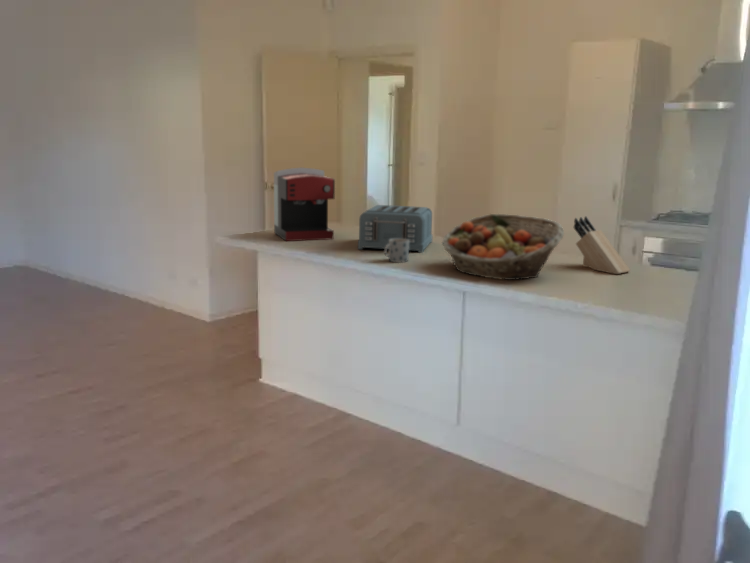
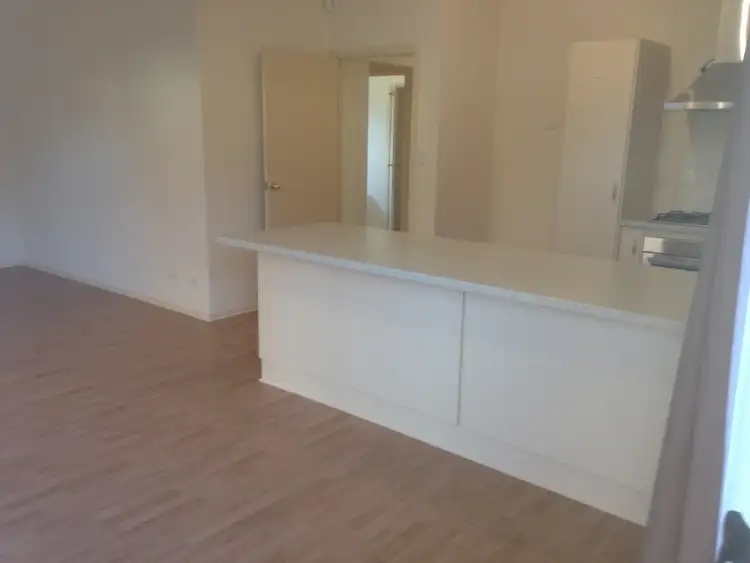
- fruit basket (501, 245)
- mug (395, 250)
- toaster (396, 227)
- knife block (599, 244)
- coffee maker (305, 203)
